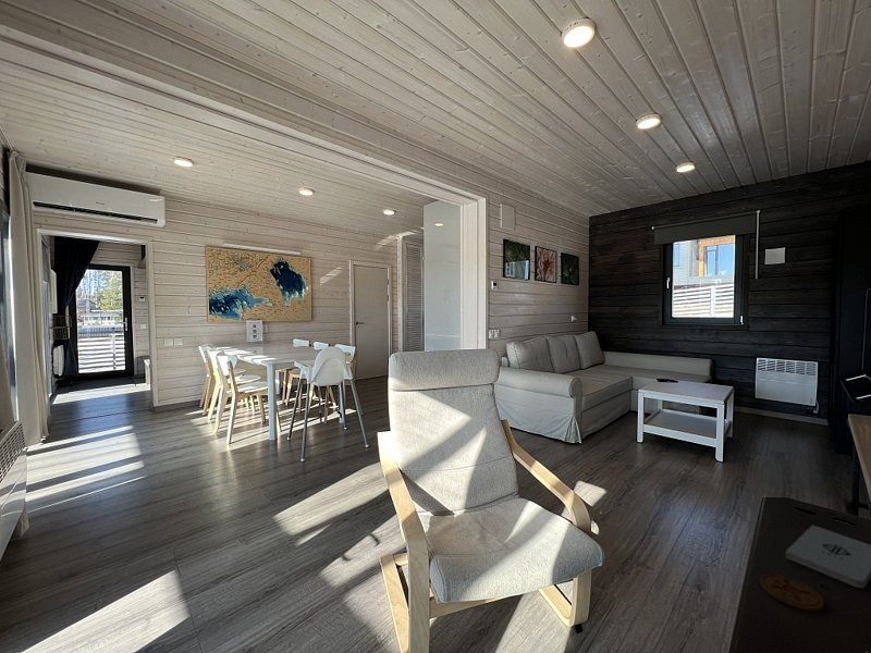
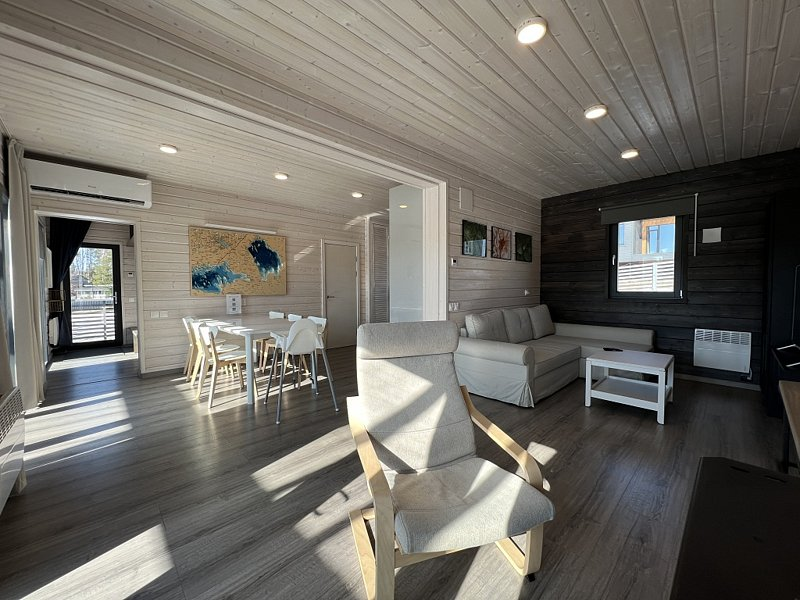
- coaster (790, 591)
- notepad (834, 553)
